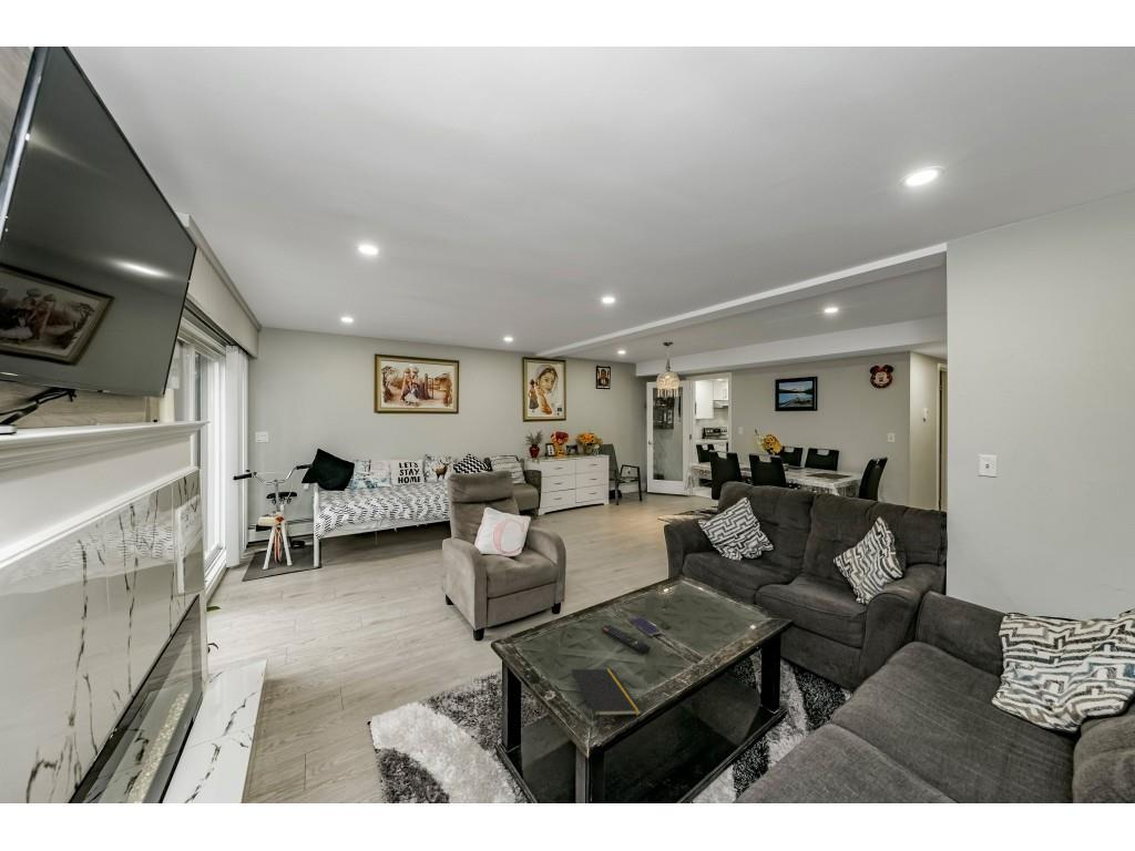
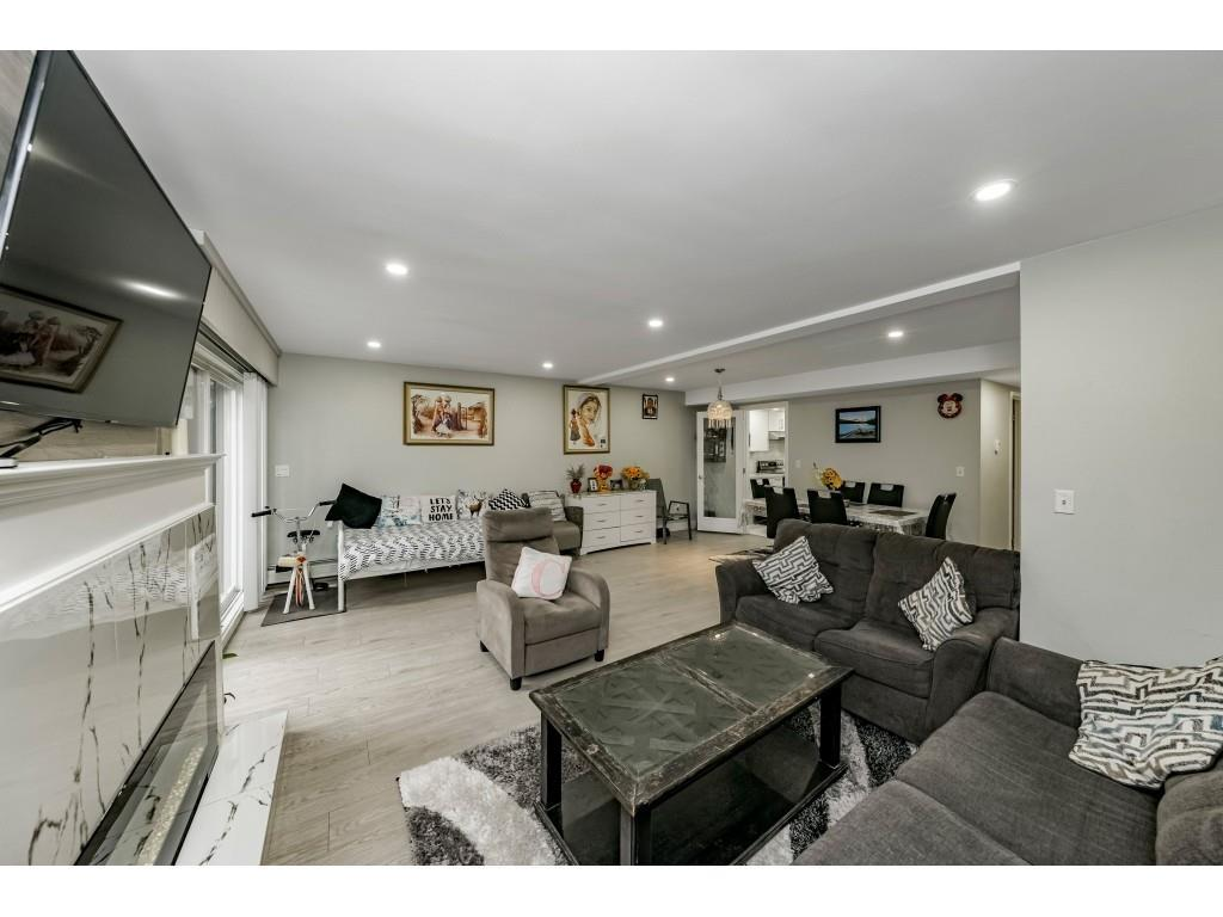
- notepad (604, 690)
- smartphone (645, 626)
- remote control (624, 638)
